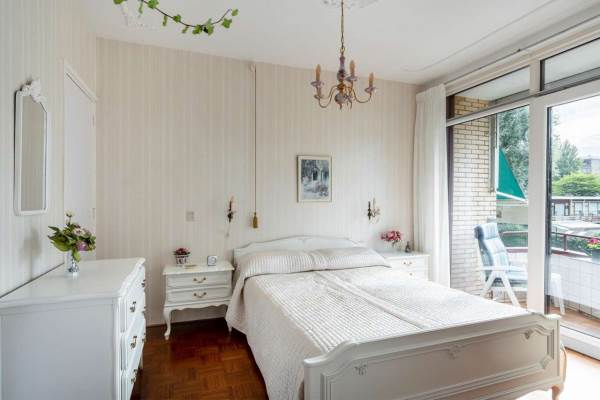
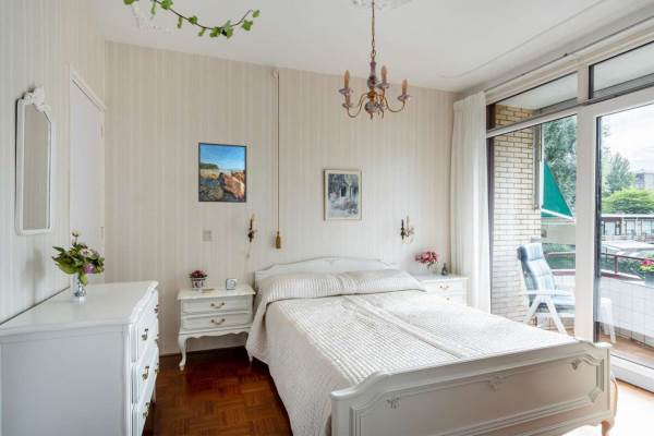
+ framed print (222, 172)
